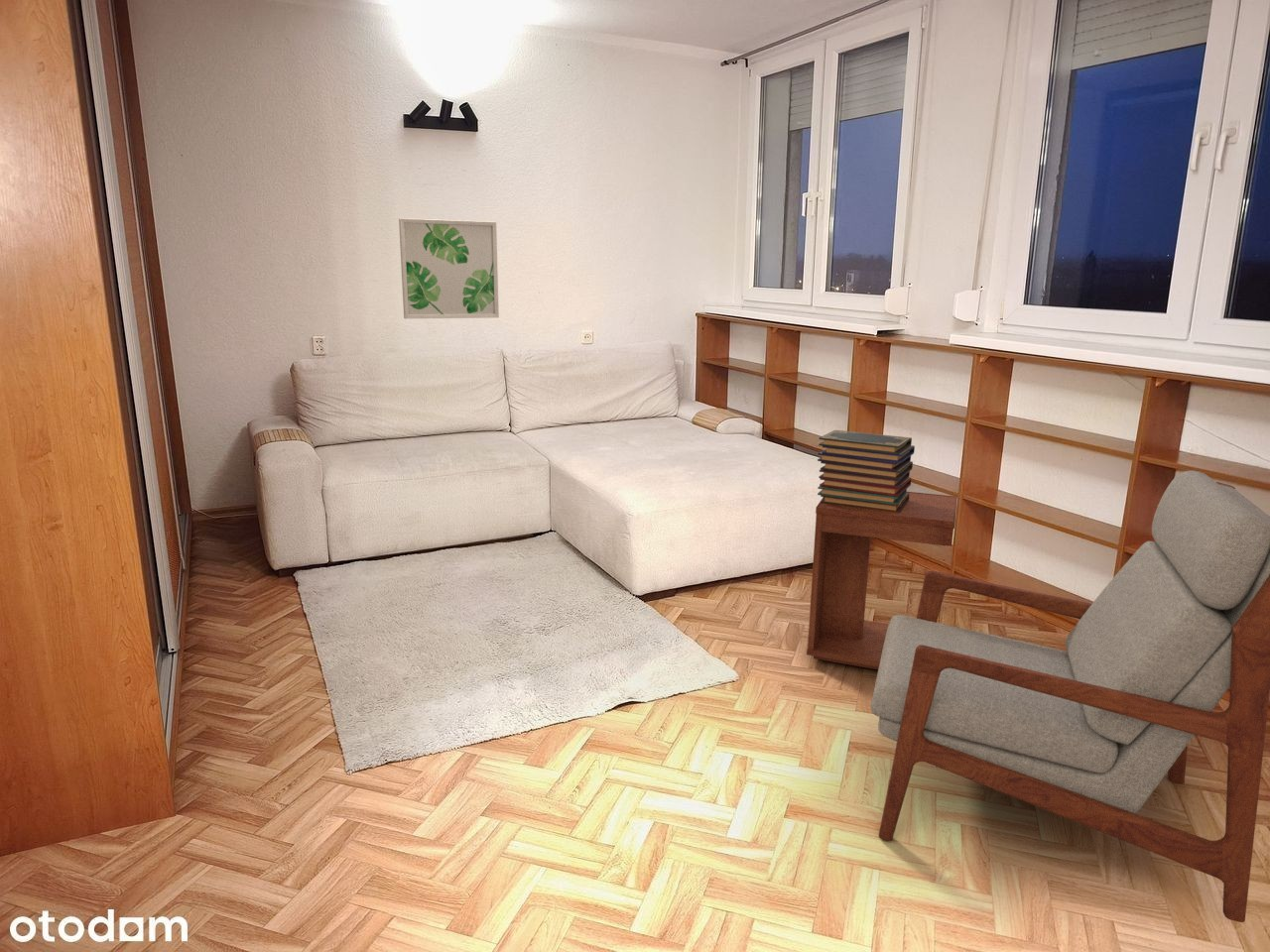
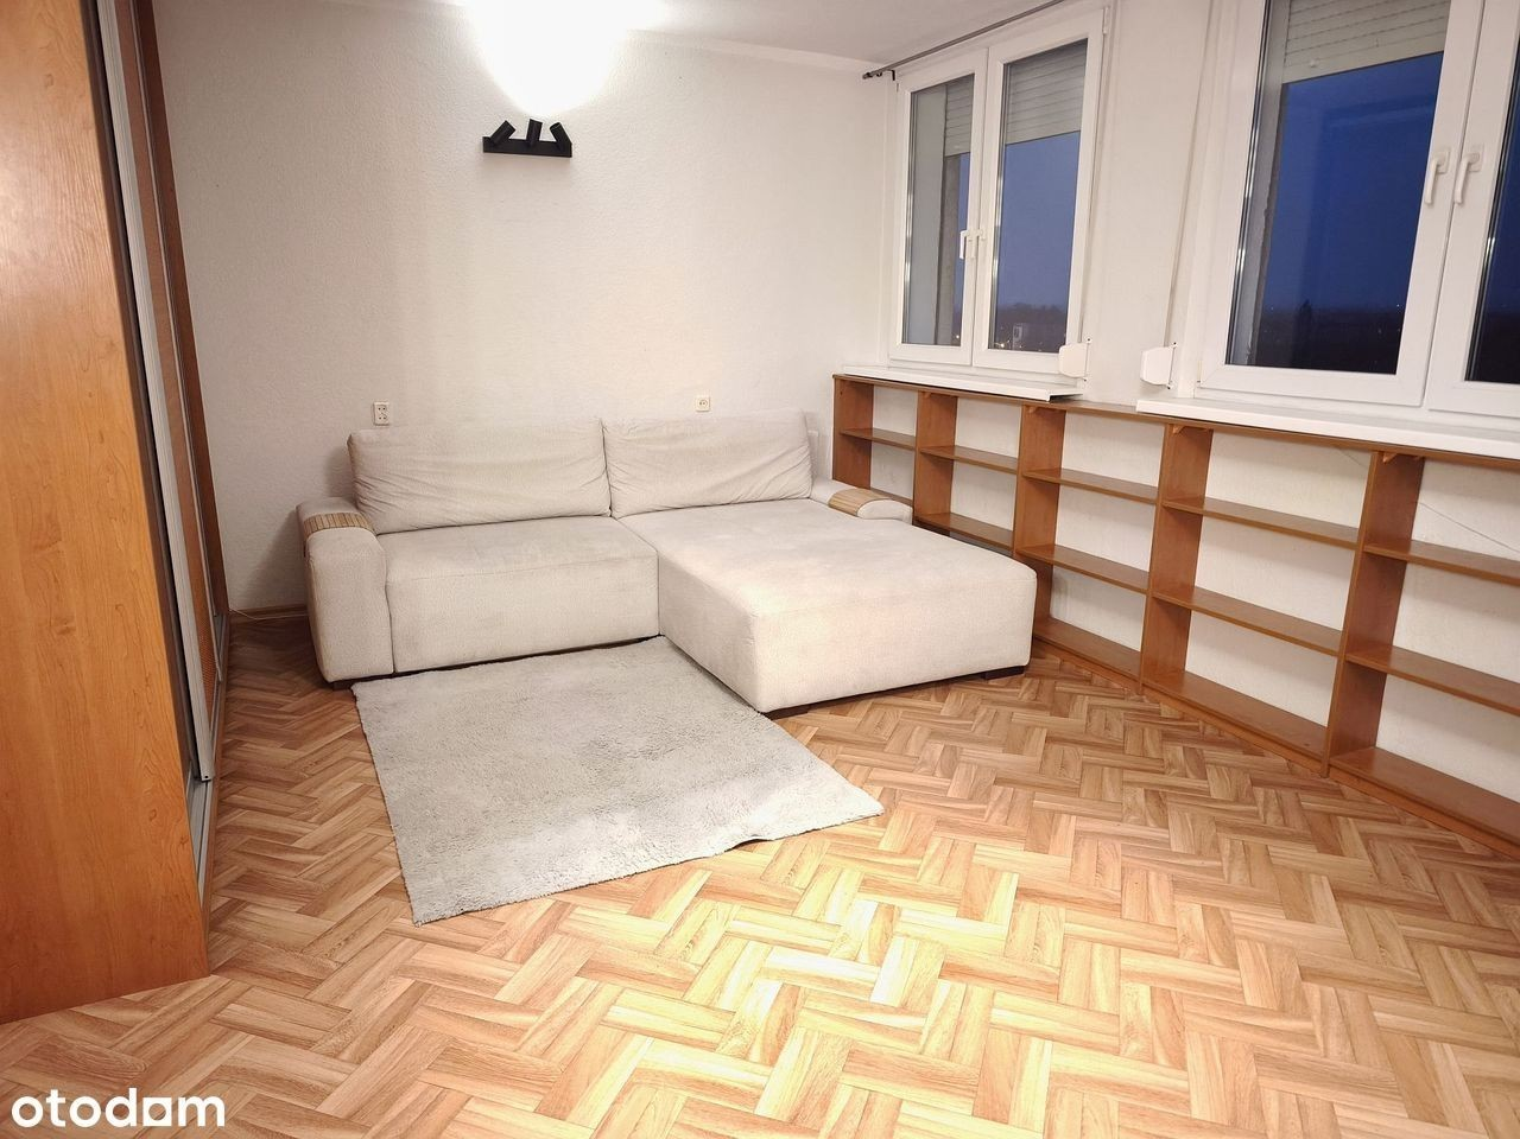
- armchair (1050, 649)
- wall art (449, 270)
- side table (867, 574)
- book stack (864, 469)
